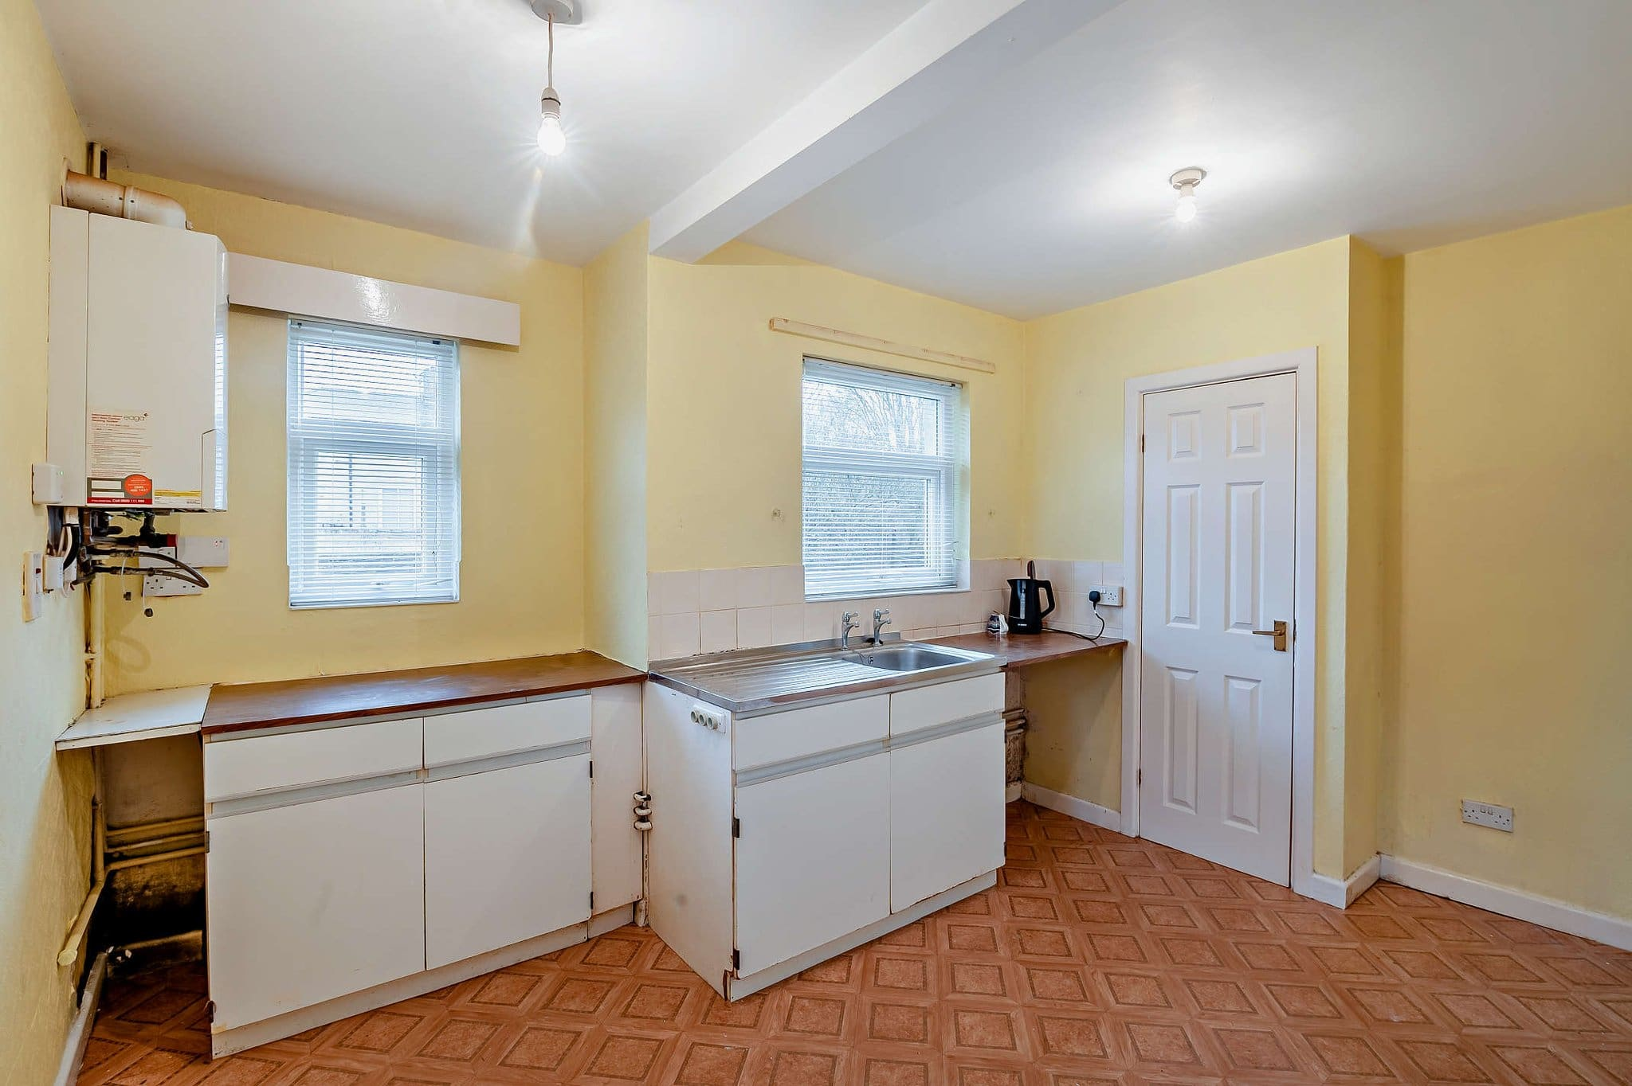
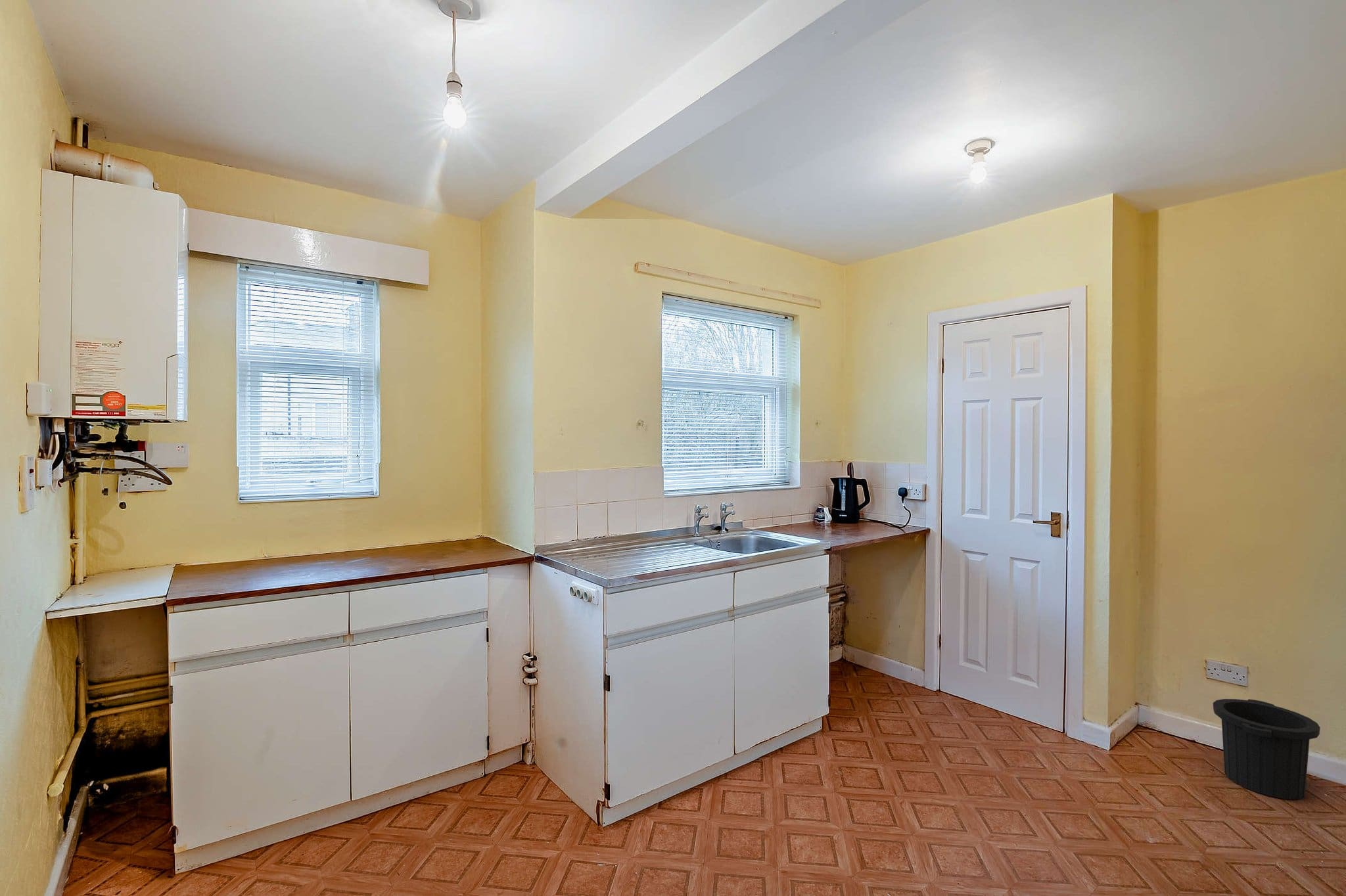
+ trash can (1263, 748)
